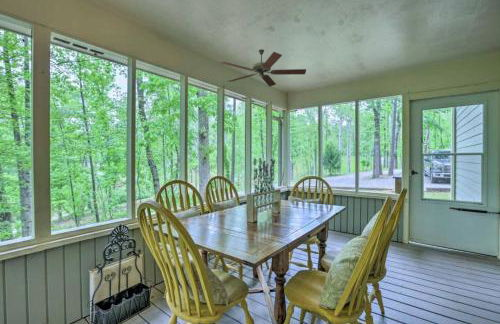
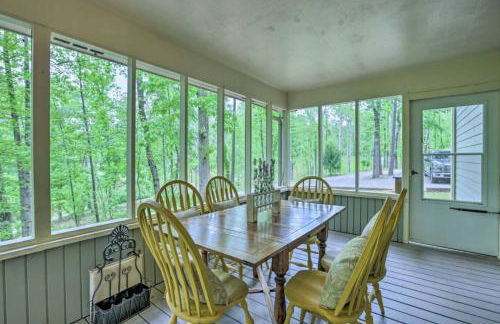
- ceiling fan (264, 63)
